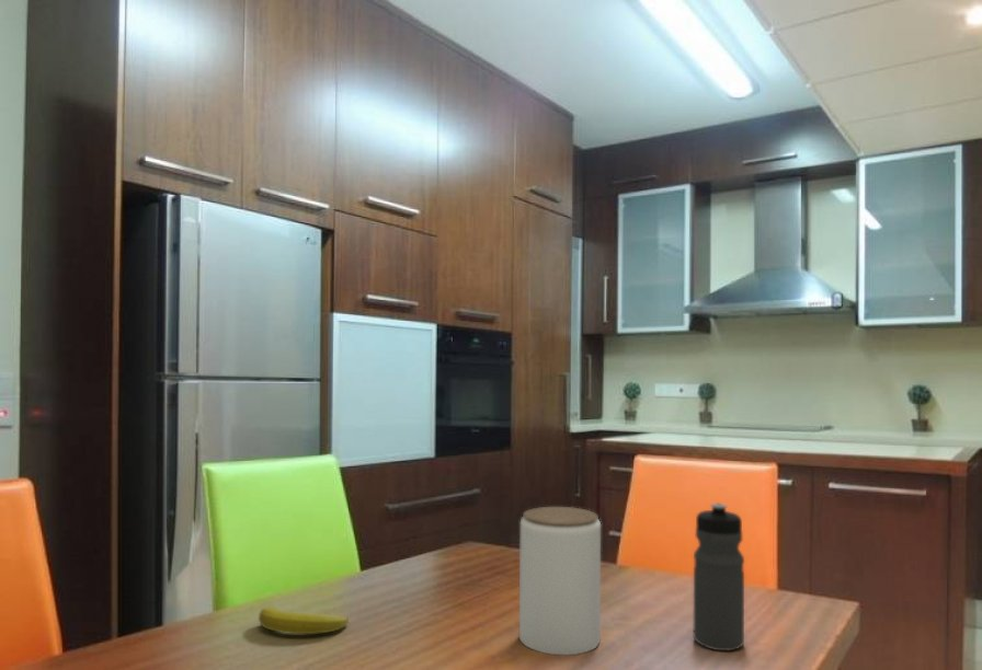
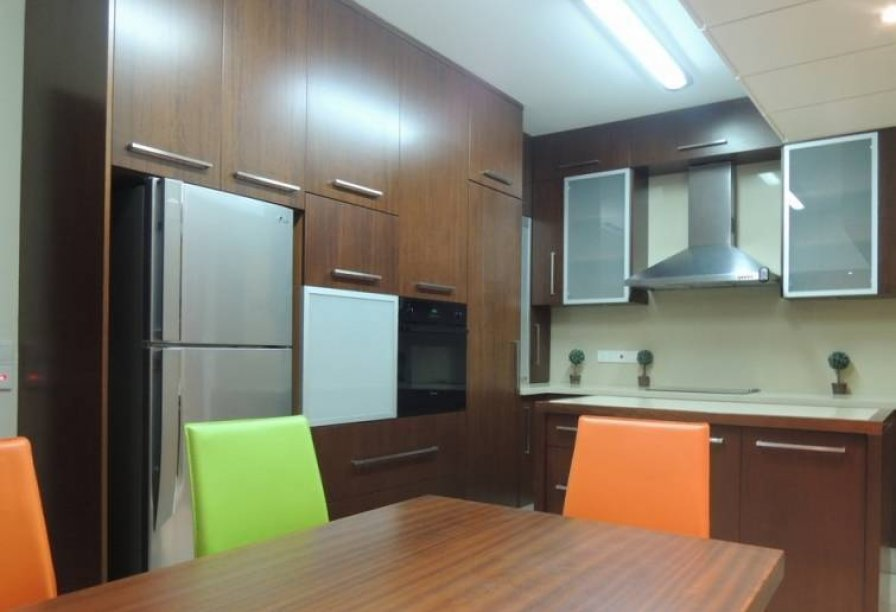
- banana (300, 619)
- jar (559, 576)
- water bottle (718, 573)
